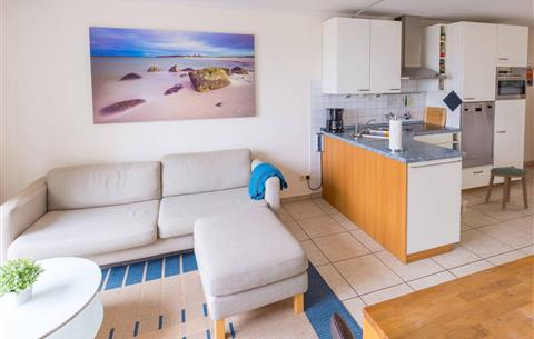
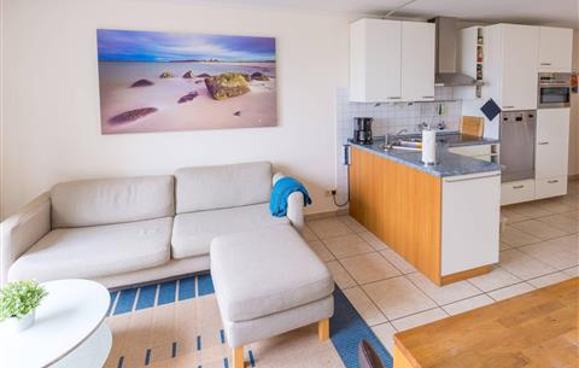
- stool (506, 187)
